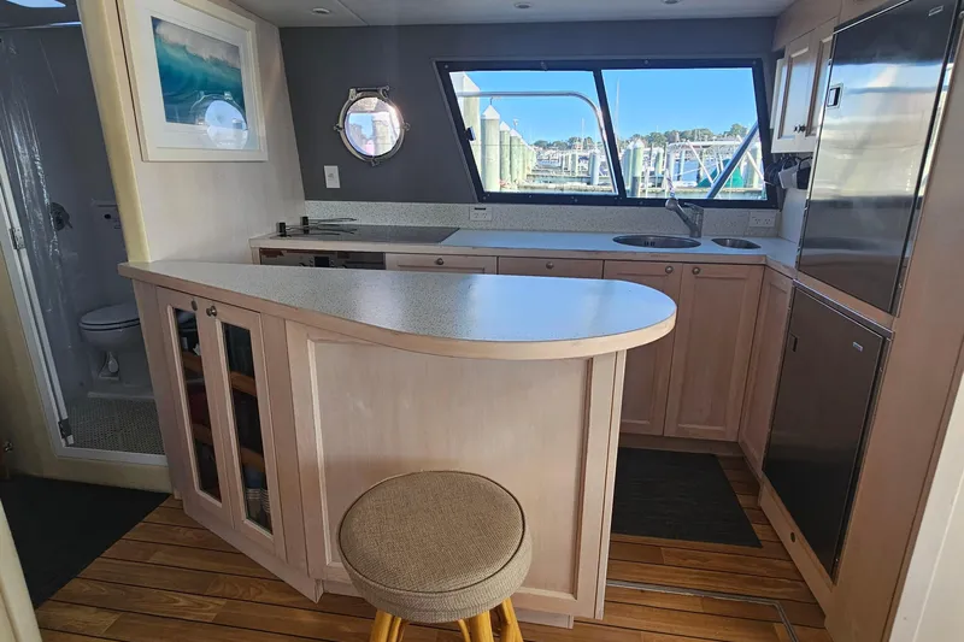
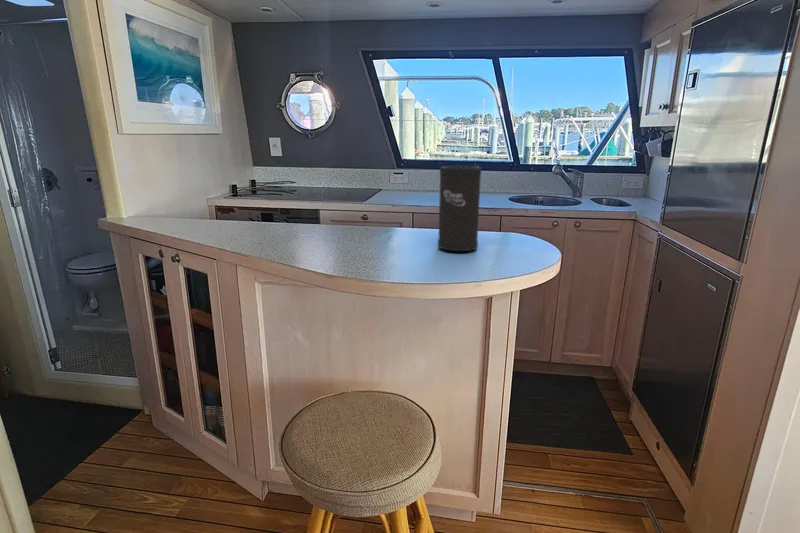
+ speaker (459, 208)
